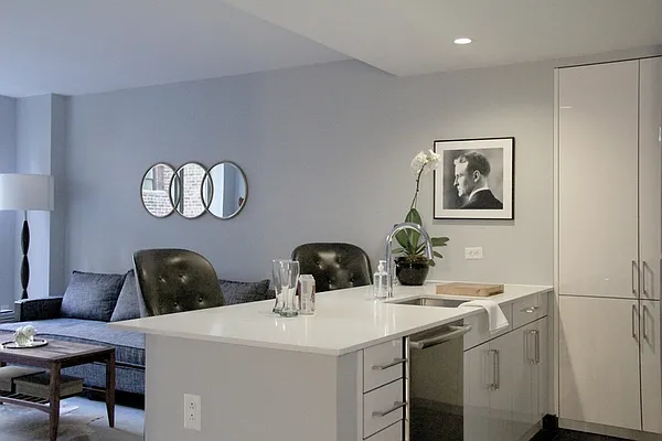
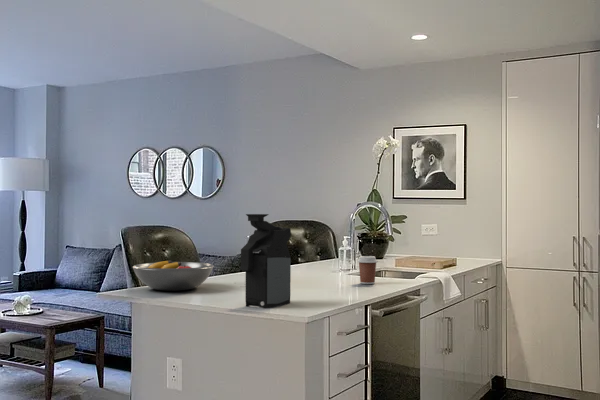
+ coffee cup (367, 269)
+ fruit bowl (173, 274)
+ coffee maker (266, 259)
